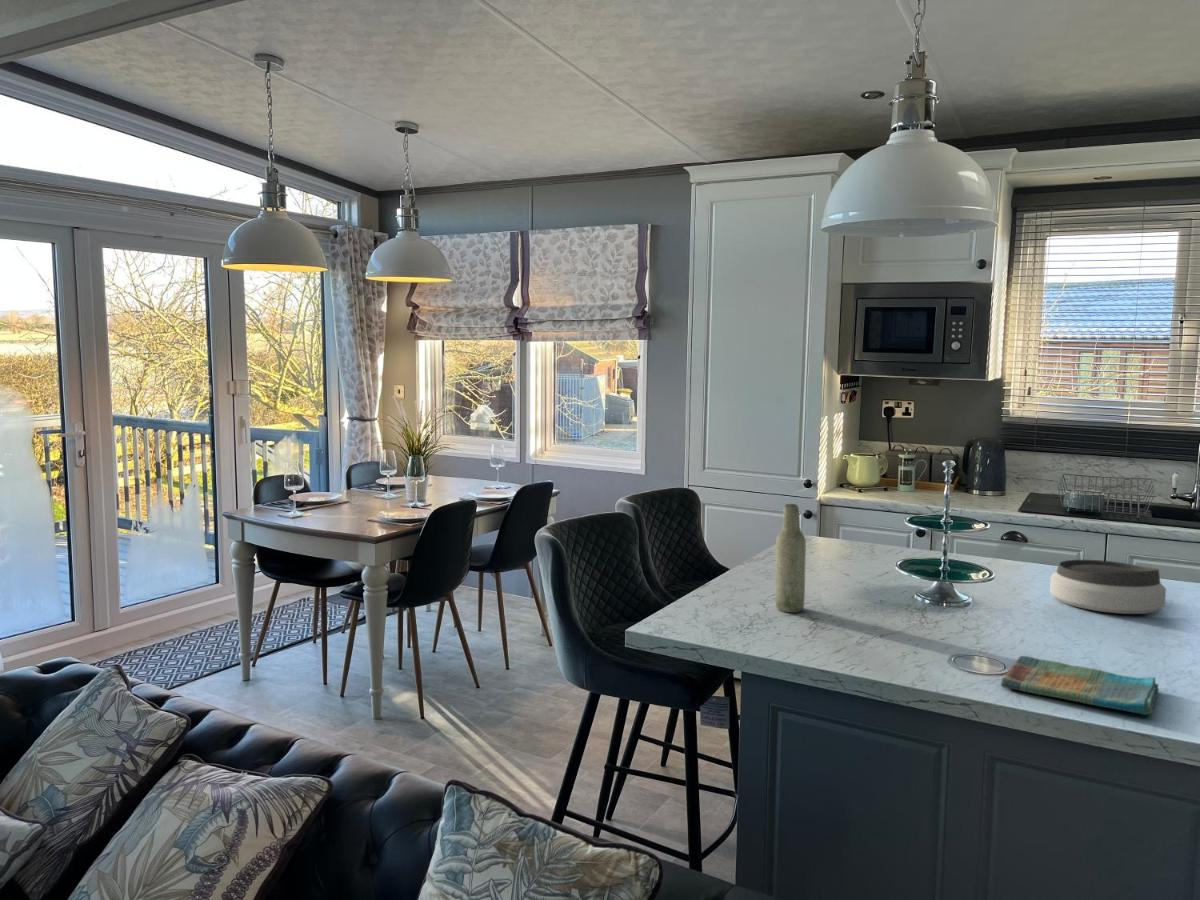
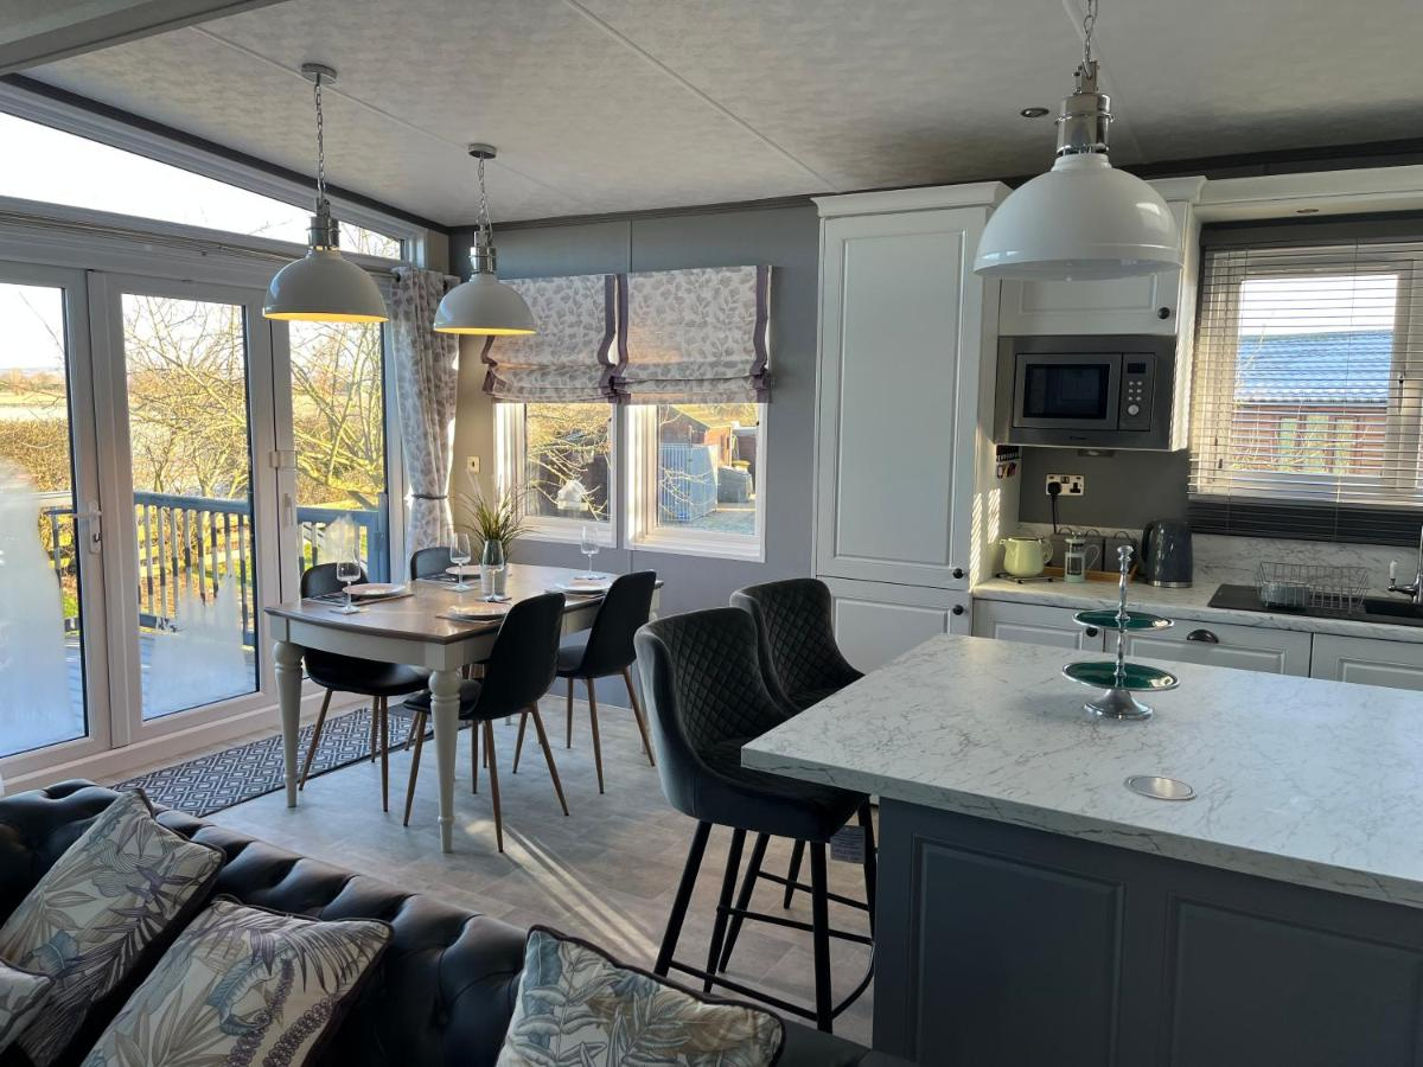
- dish towel (1079, 682)
- bowl (1106, 582)
- bottle (791, 557)
